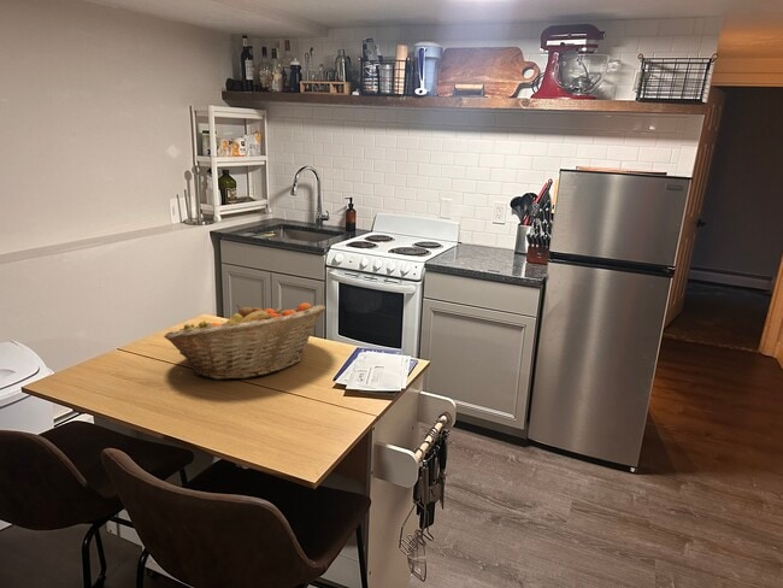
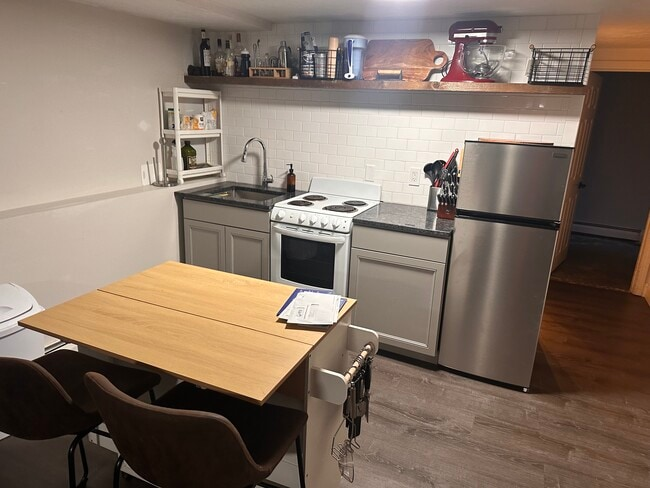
- fruit basket (248, 333)
